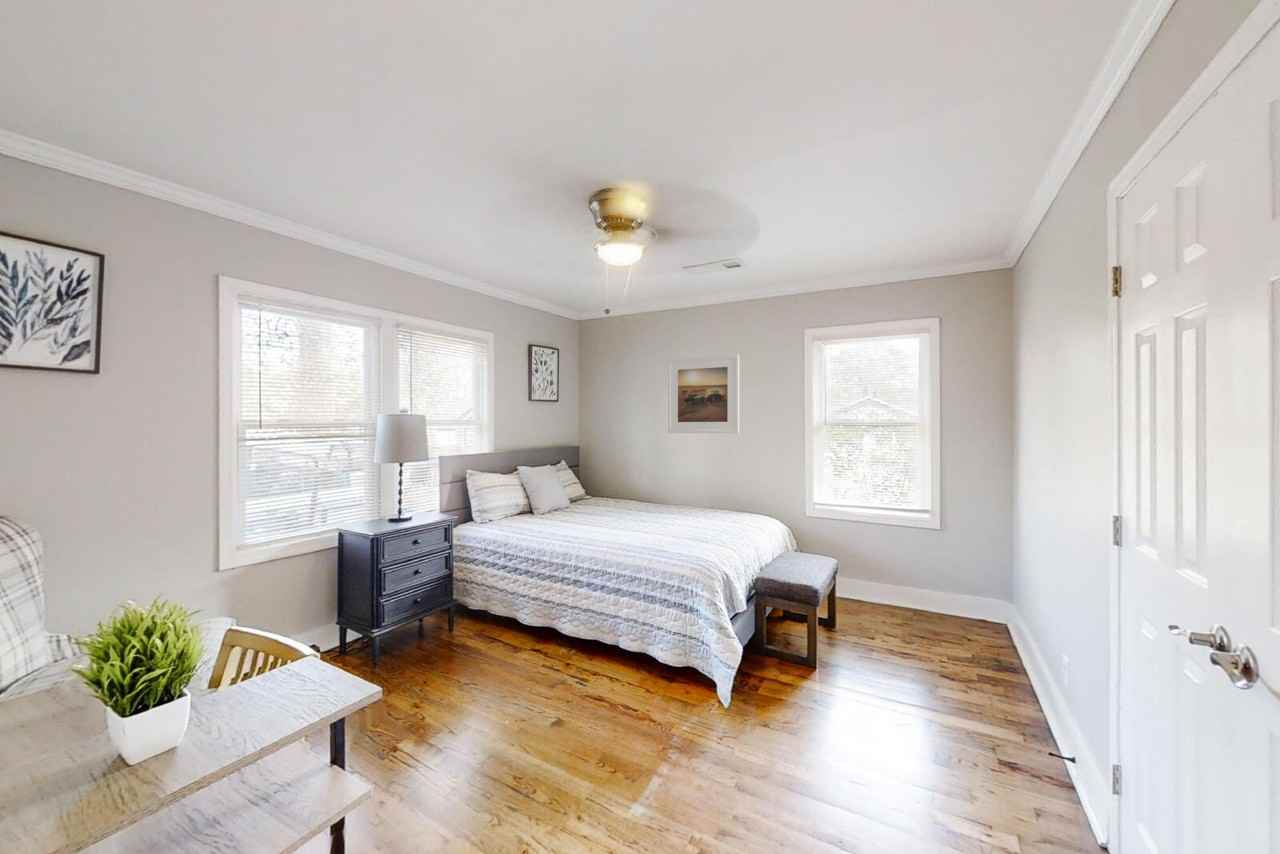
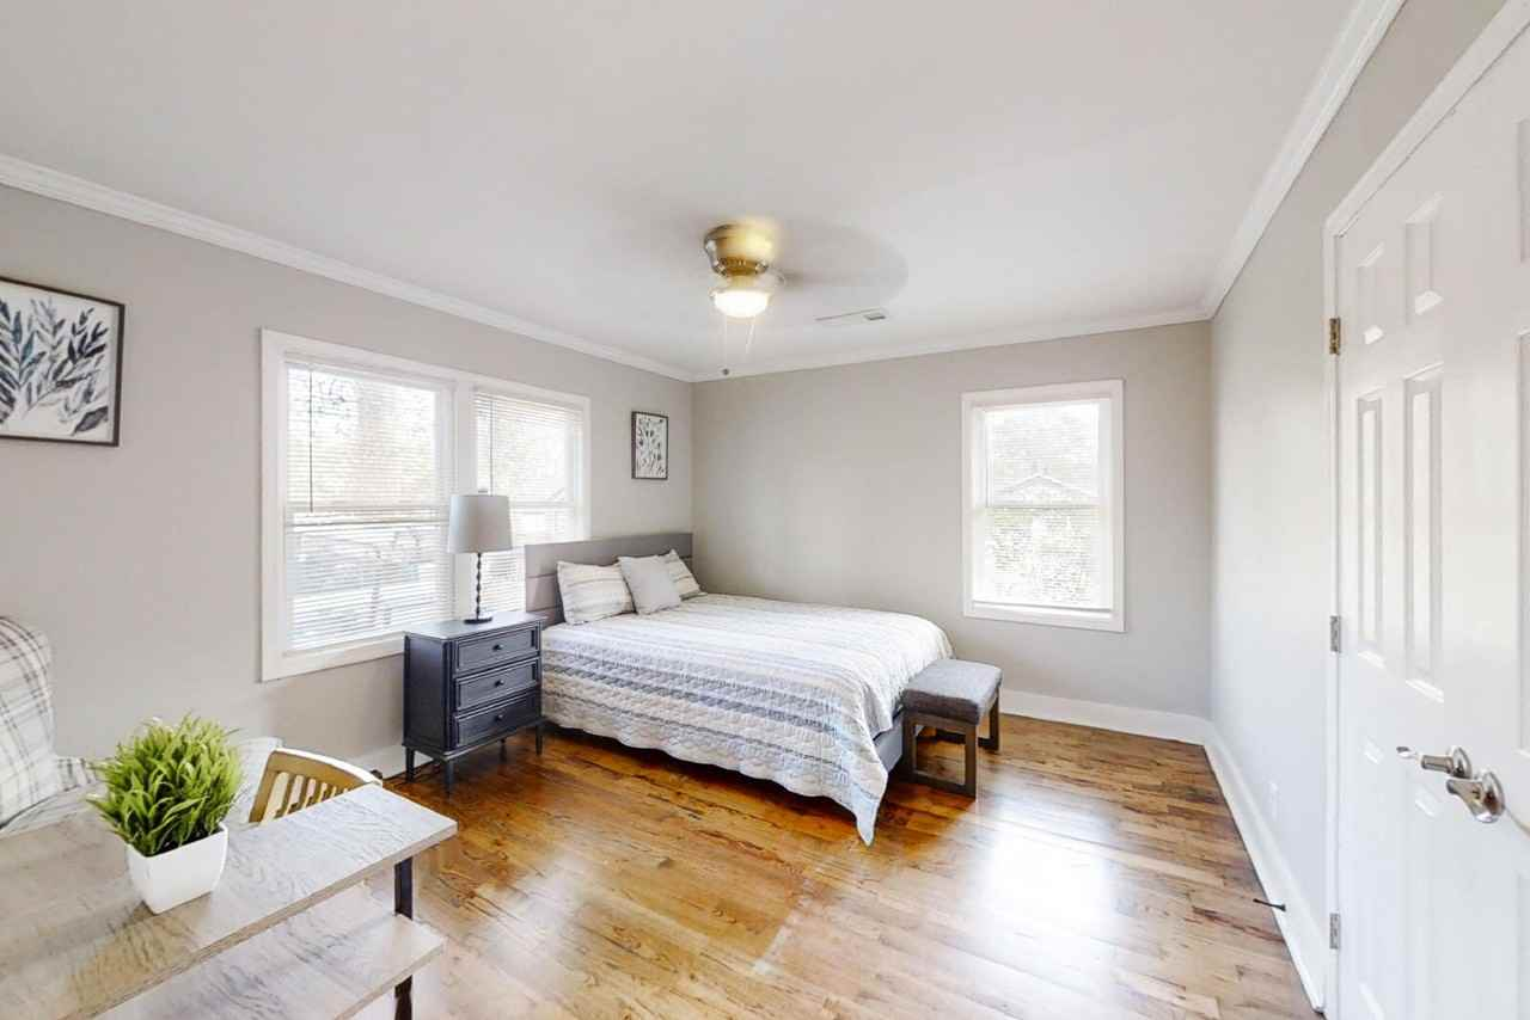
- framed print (702, 395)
